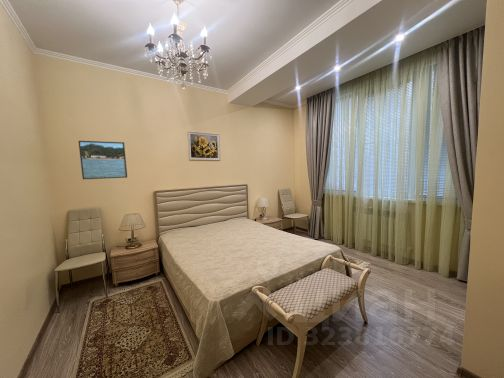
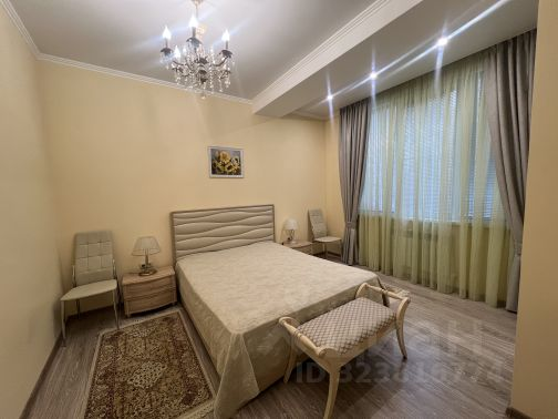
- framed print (104, 160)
